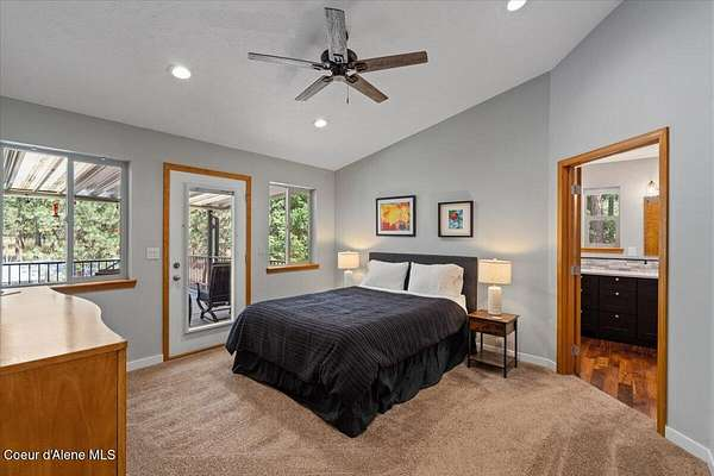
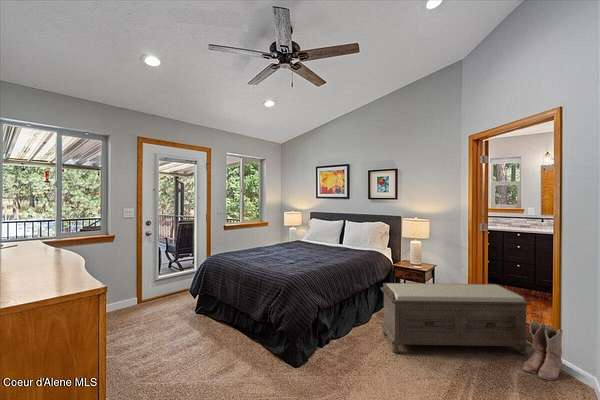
+ boots (542, 348)
+ bench (449, 316)
